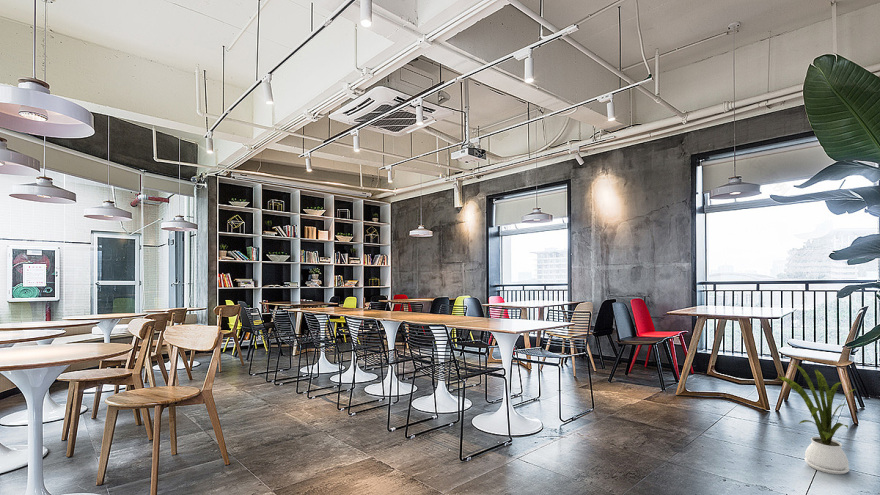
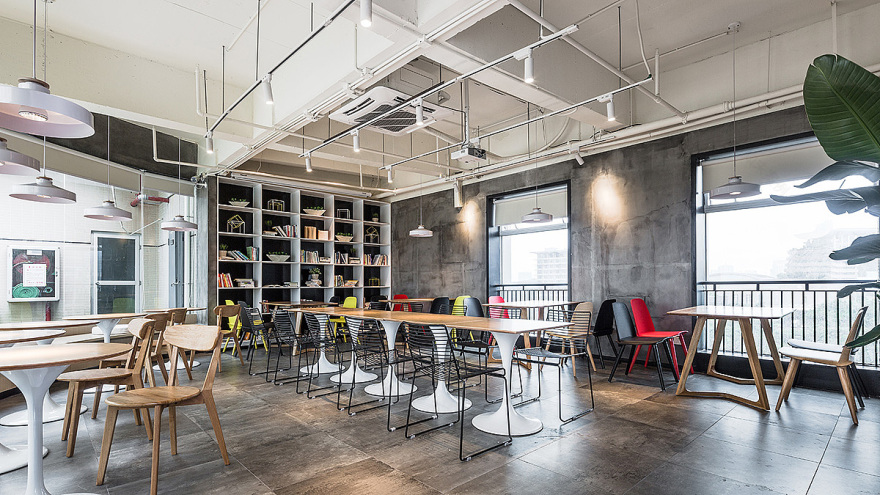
- house plant (821, 414)
